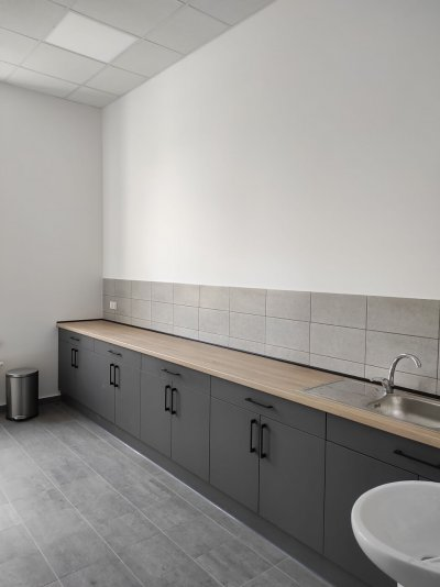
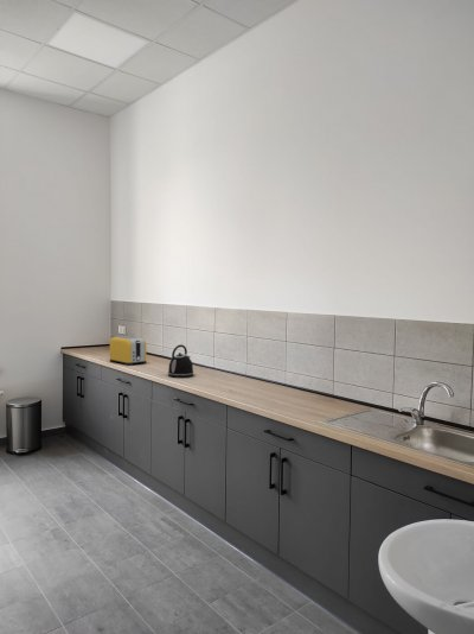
+ toaster (128, 349)
+ kettle (180, 360)
